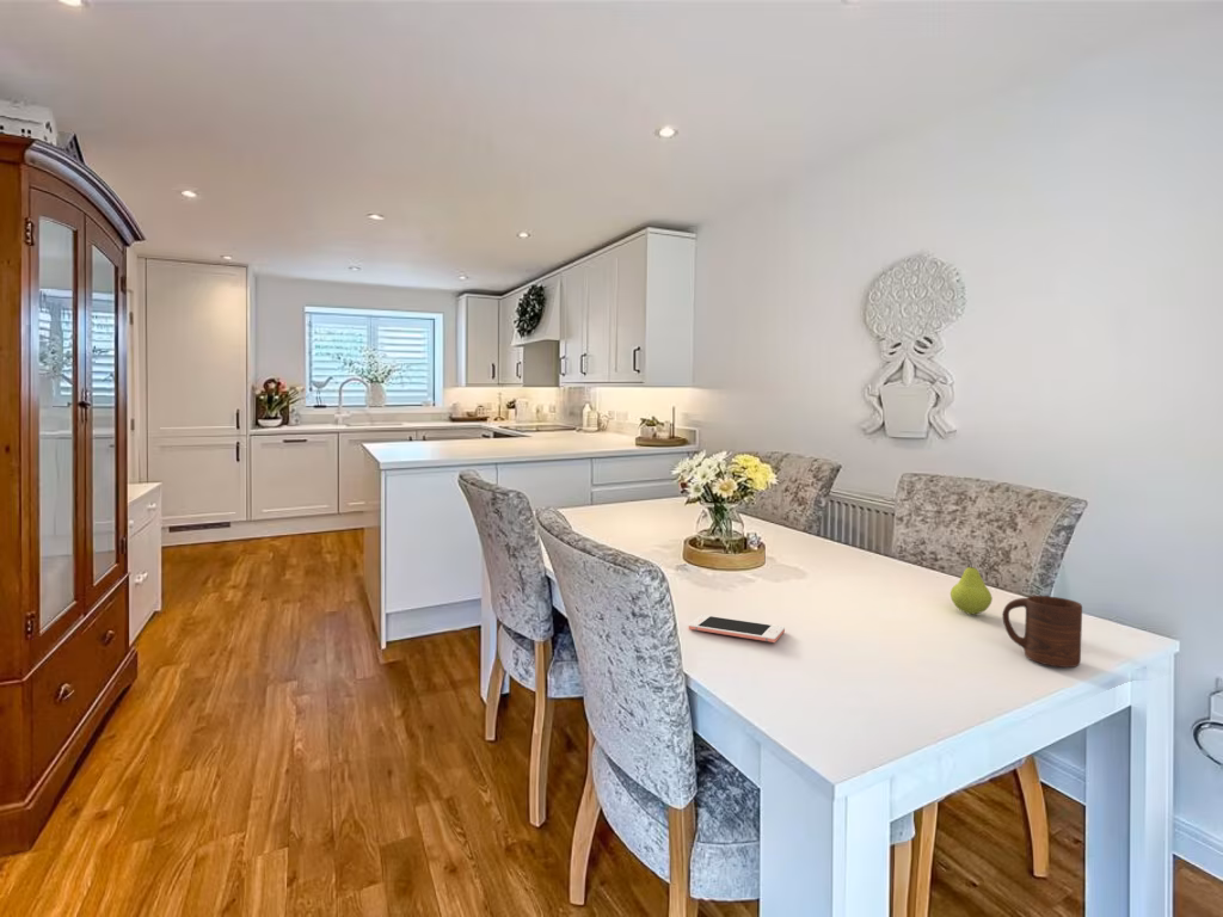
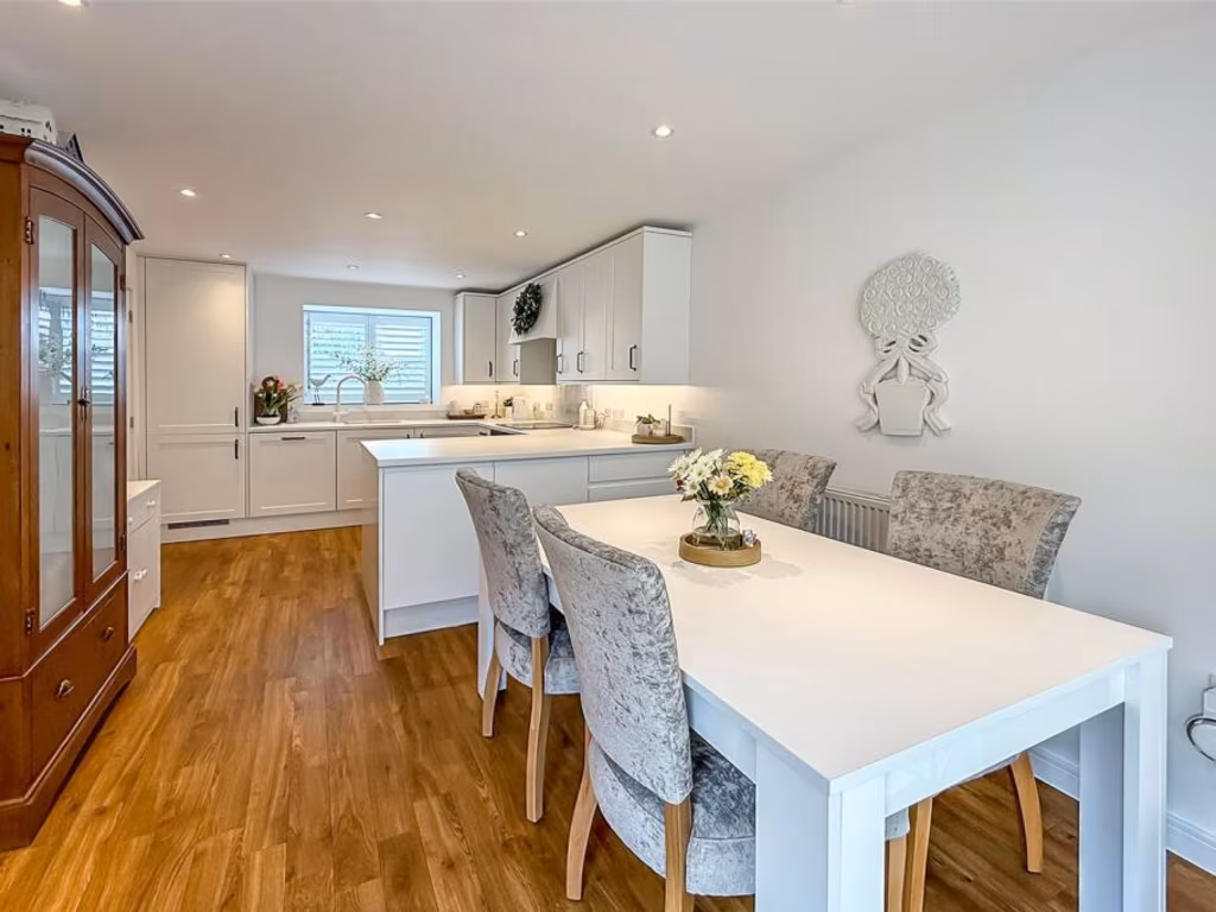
- cup (1044, 629)
- fruit (971, 586)
- cell phone (736, 627)
